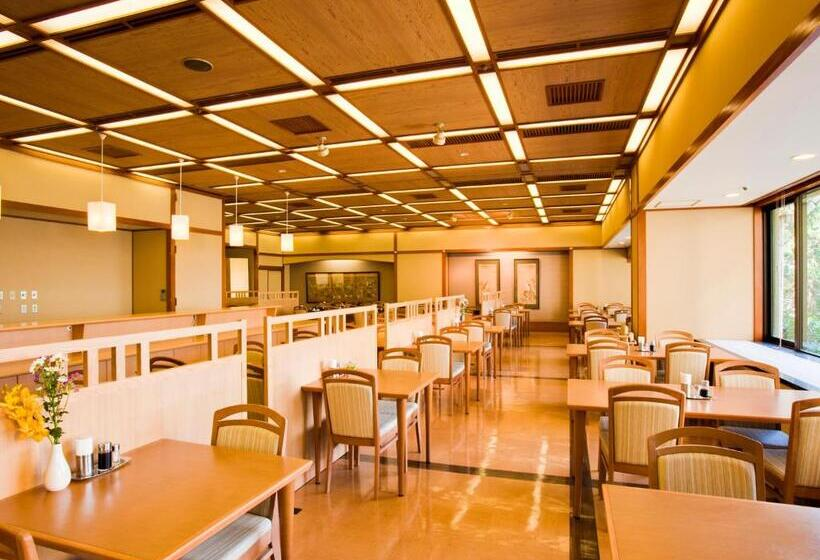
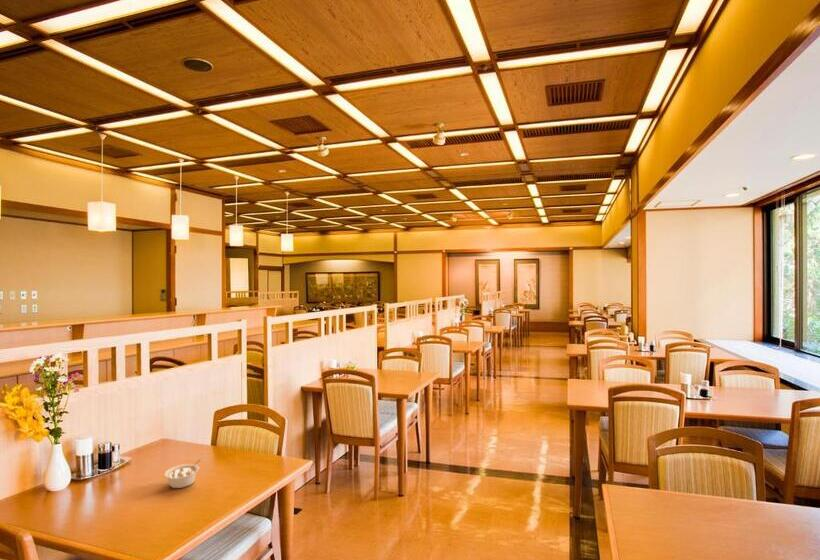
+ legume (182, 475)
